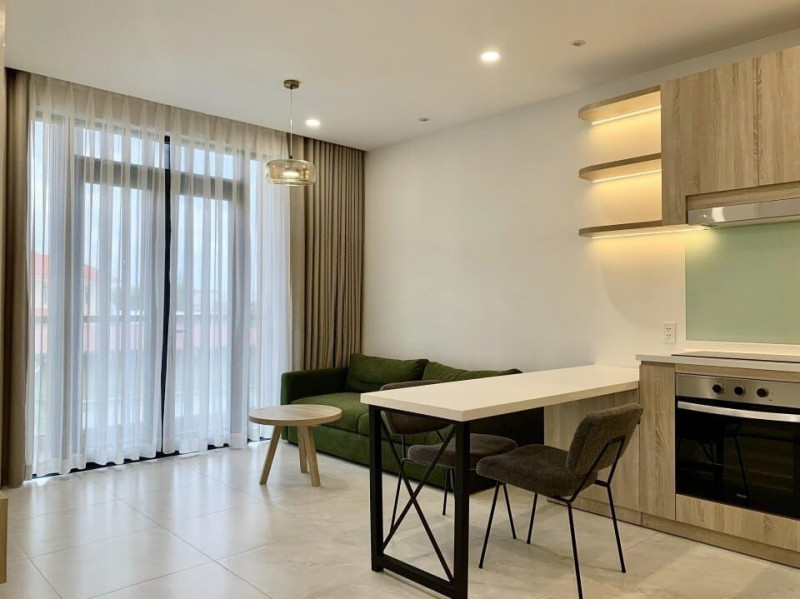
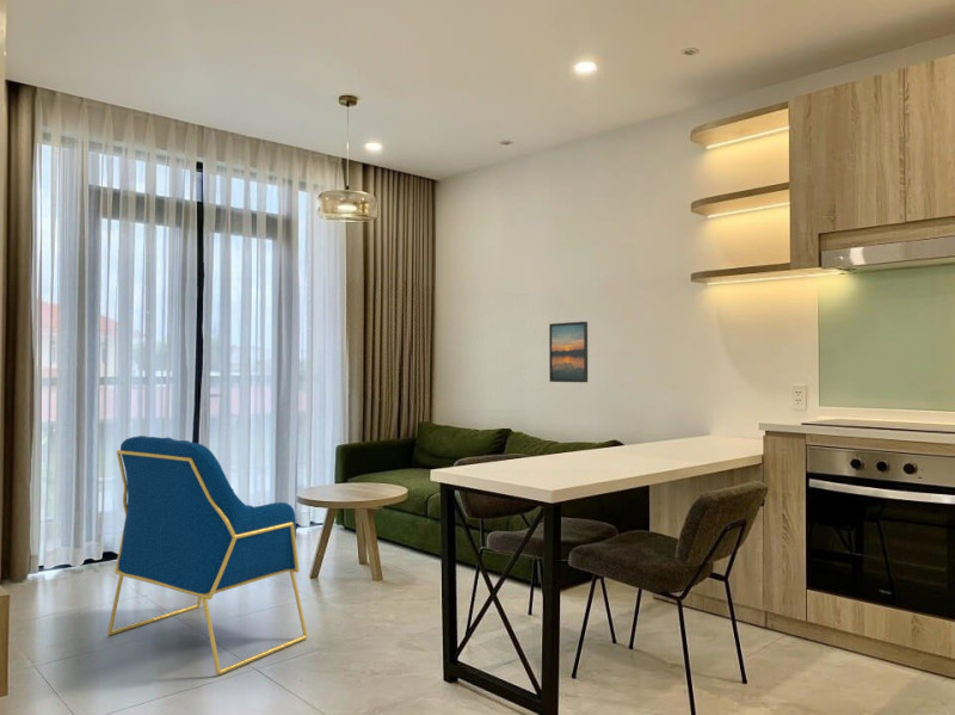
+ armchair (207, 535)
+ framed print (567, 352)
